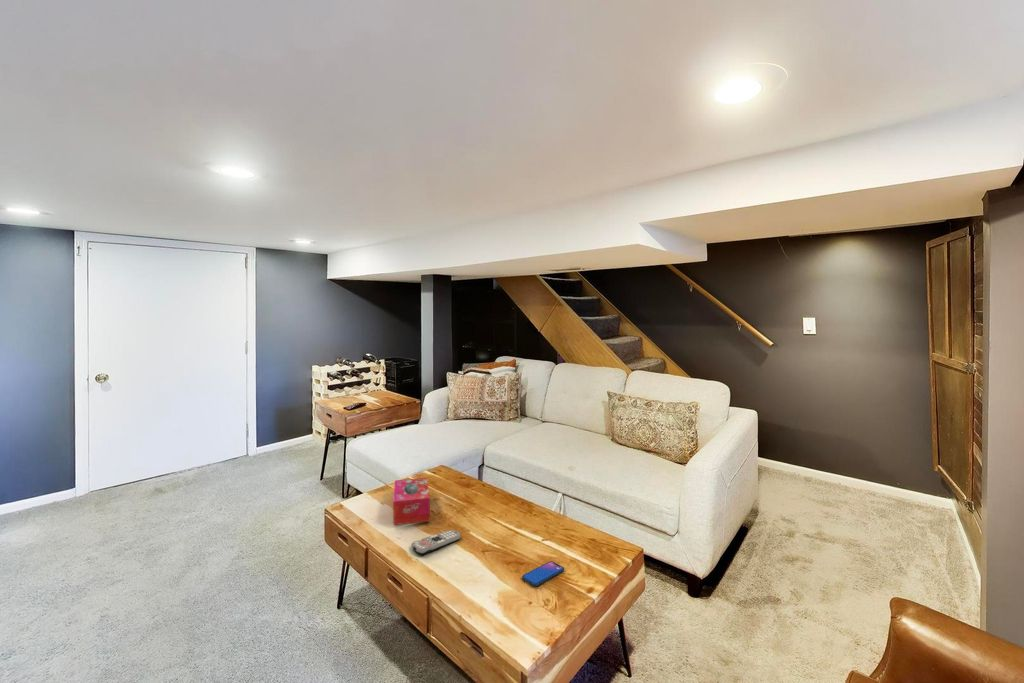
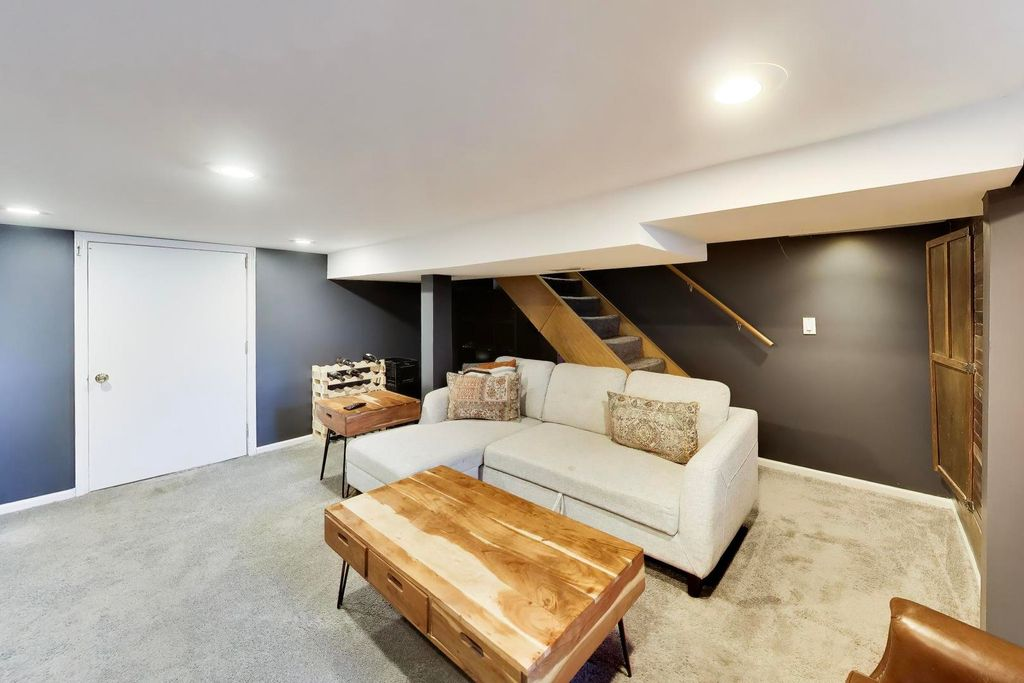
- remote control (437, 541)
- tissue box (411, 499)
- smartphone (543, 573)
